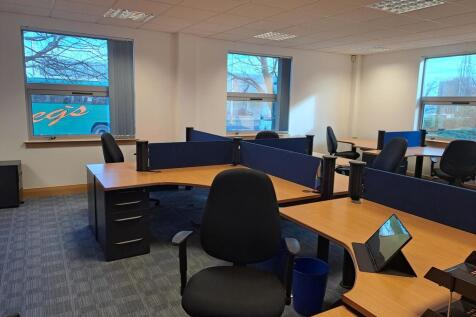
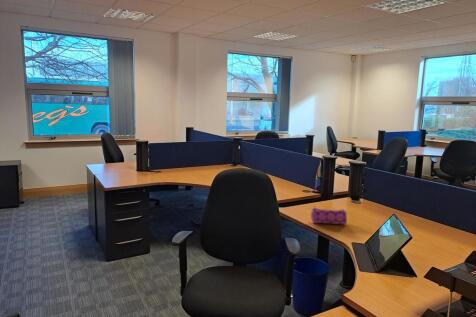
+ pencil case (328, 215)
